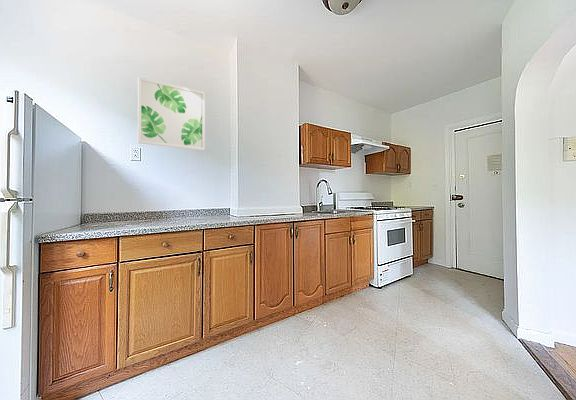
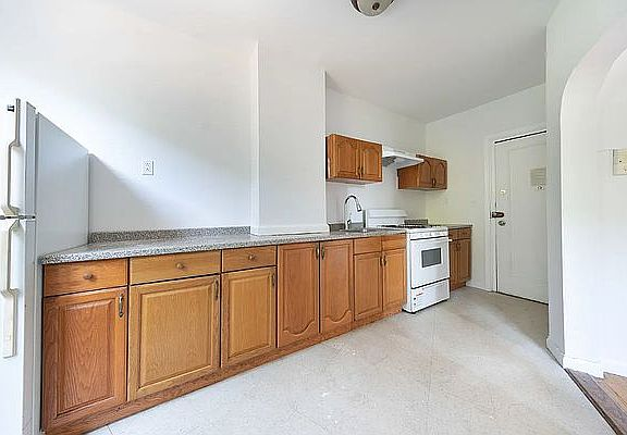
- wall art (173, 116)
